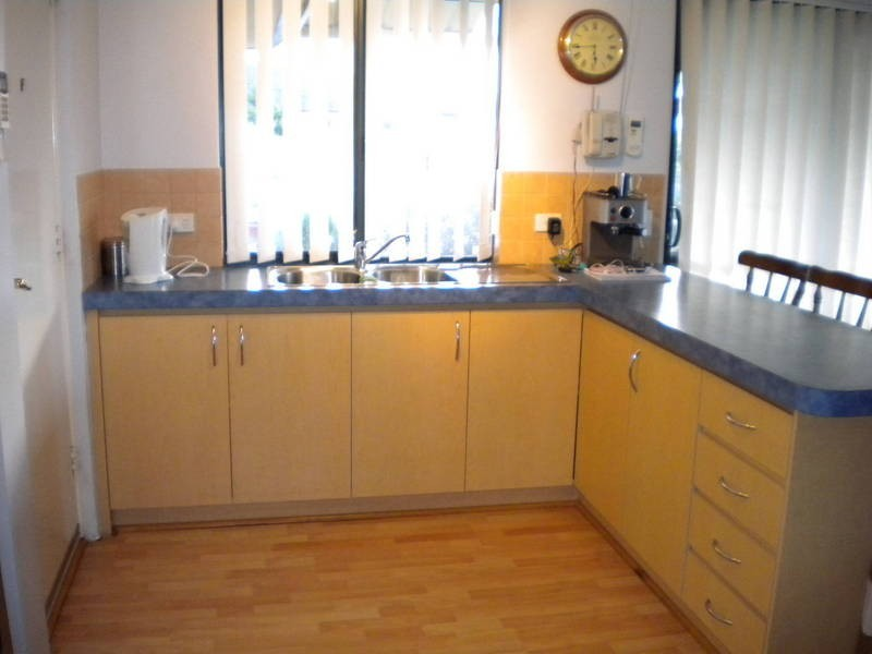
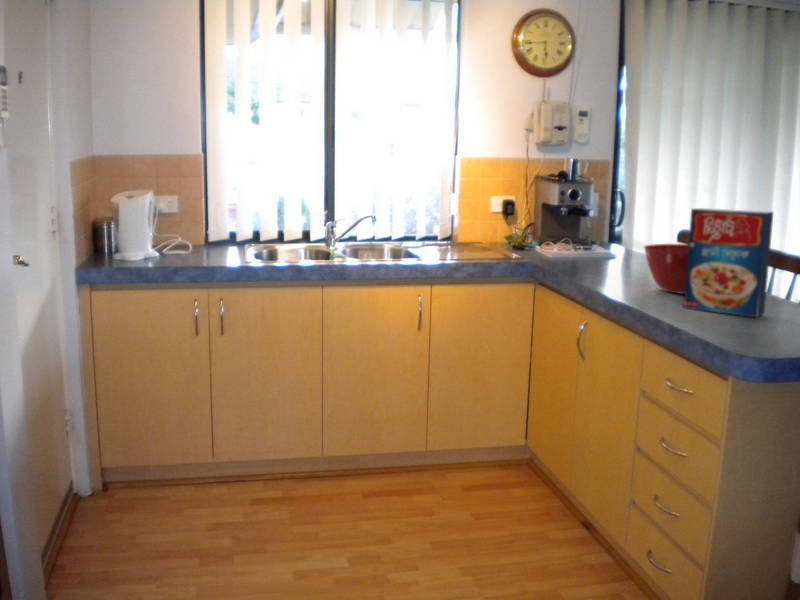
+ cereal box (727, 261)
+ mixing bowl (684, 269)
